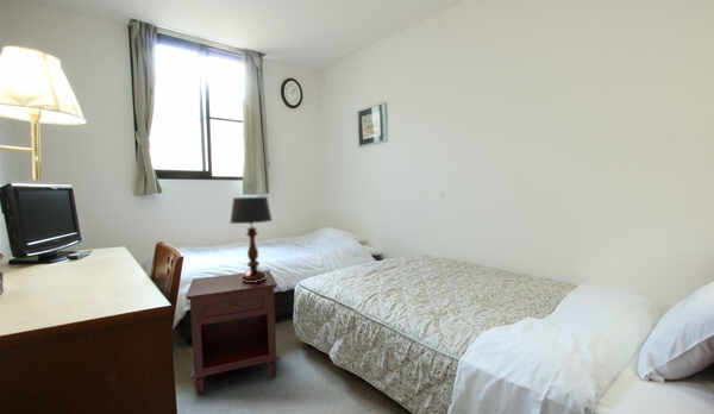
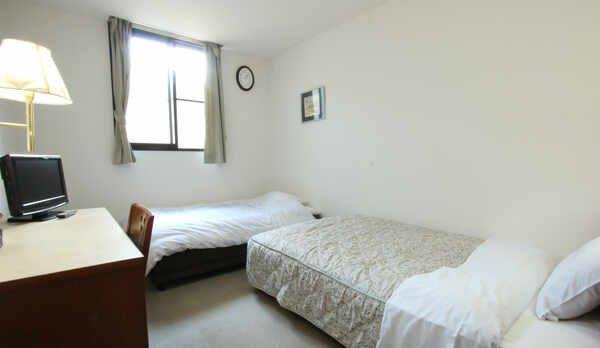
- table lamp (252, 238)
- nightstand (234, 326)
